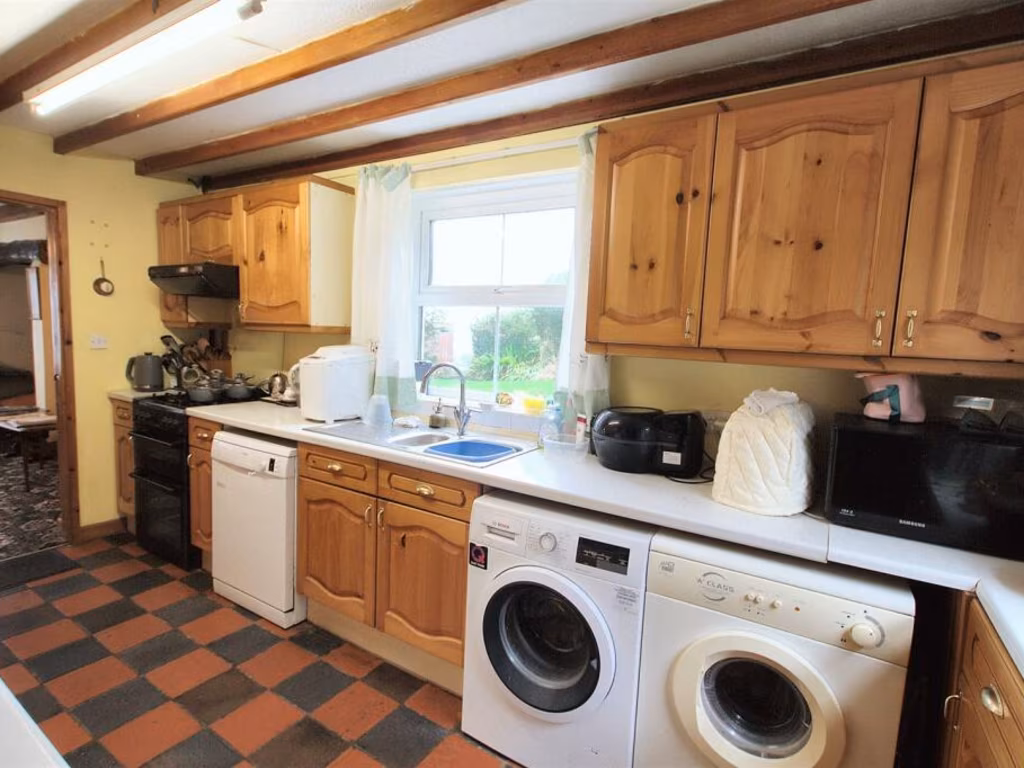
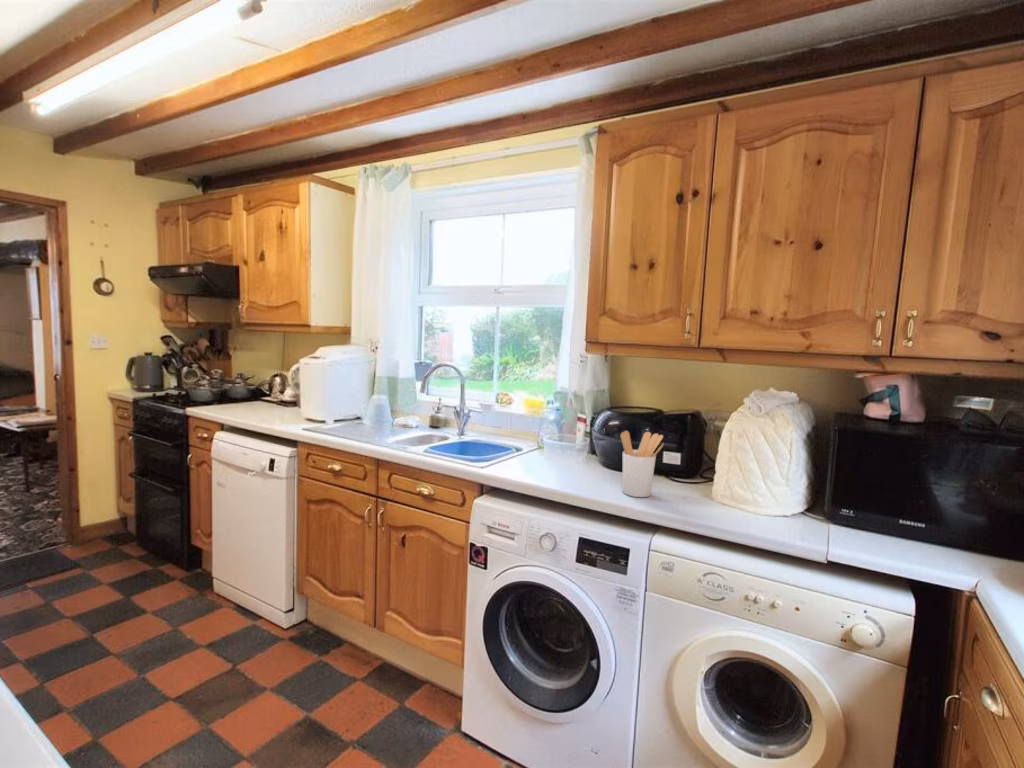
+ utensil holder (642, 462)
